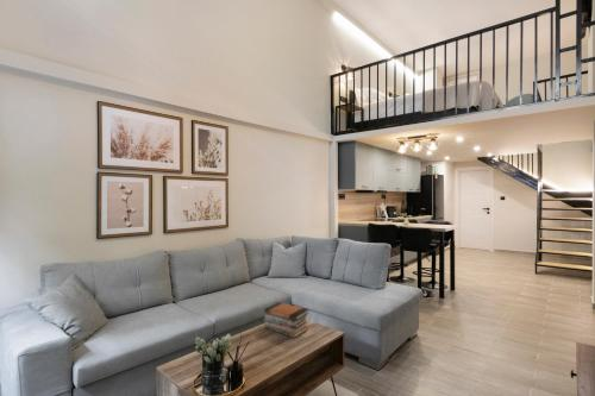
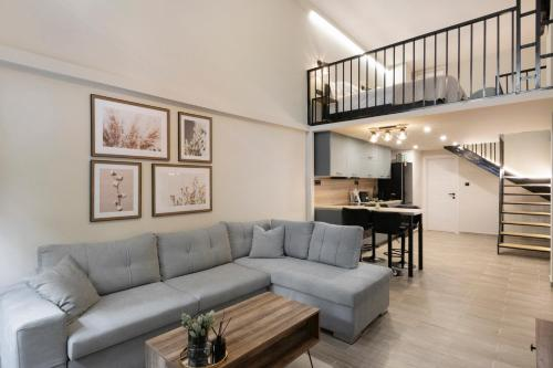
- book stack (286, 319)
